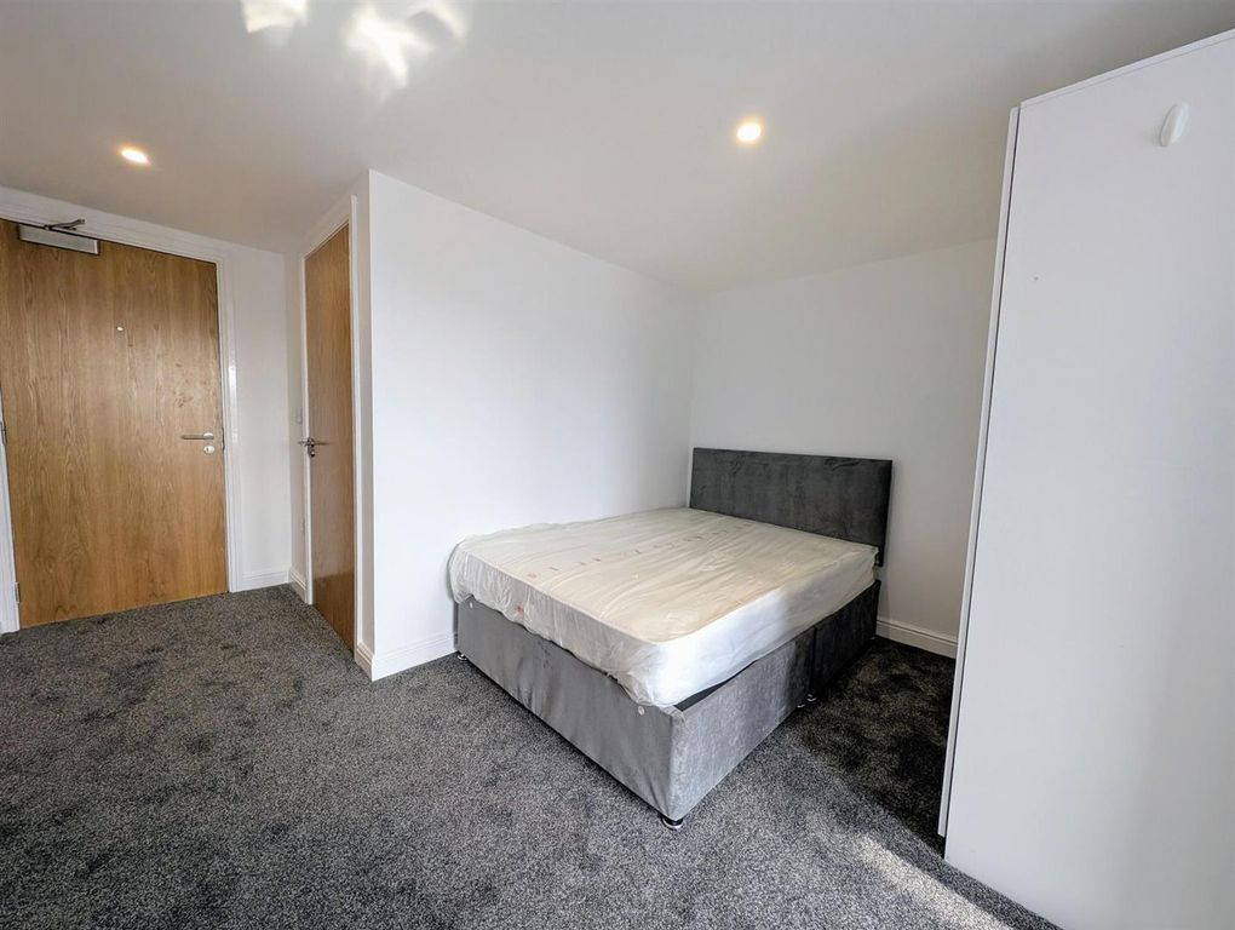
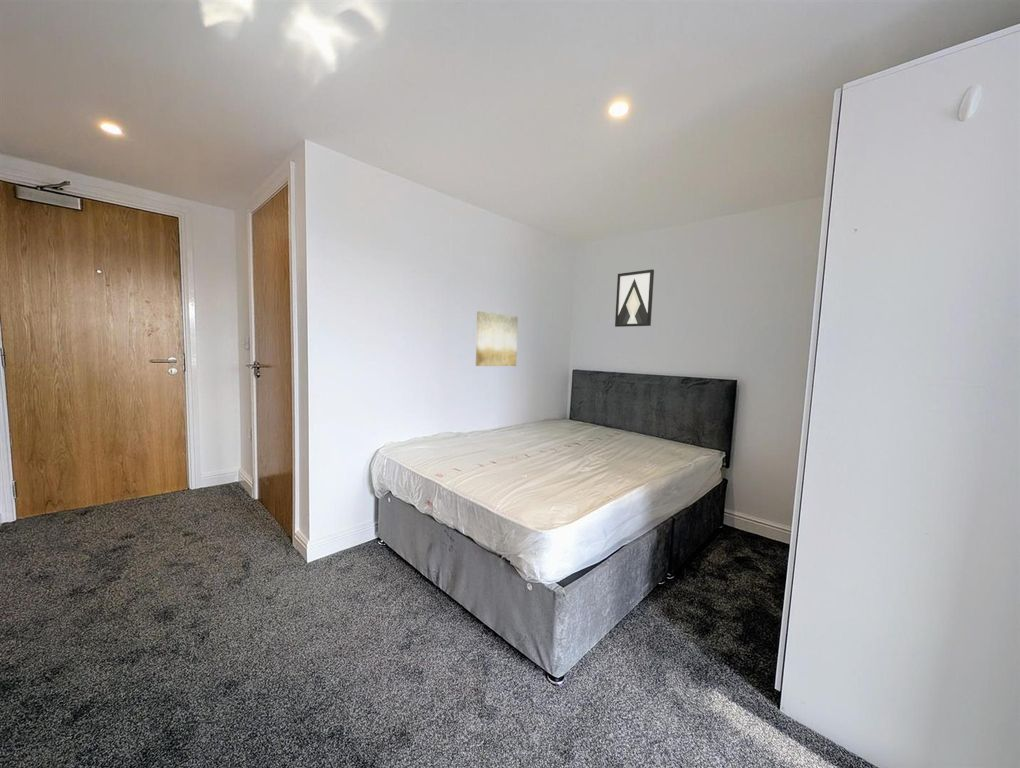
+ wall art (497, 340)
+ wall art (633, 299)
